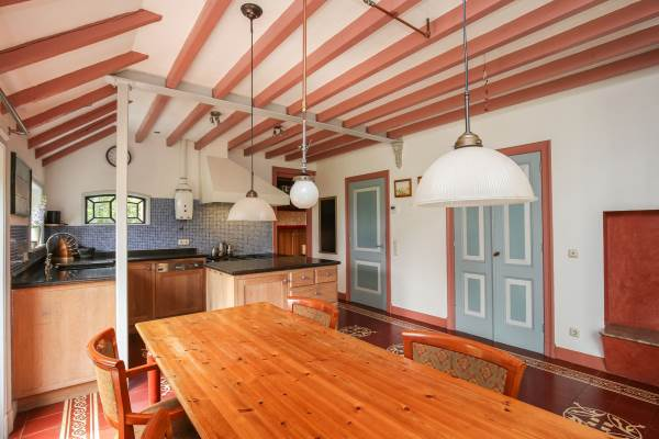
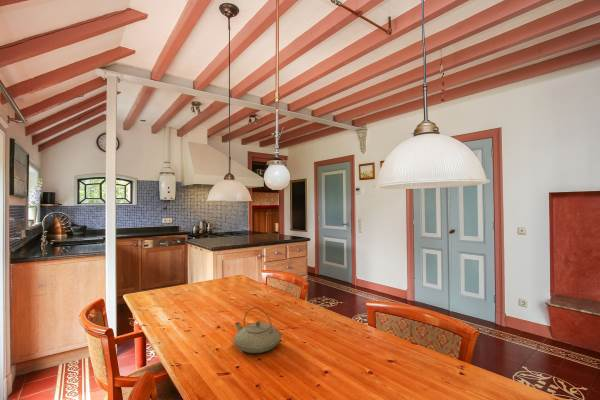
+ teapot (255, 326)
